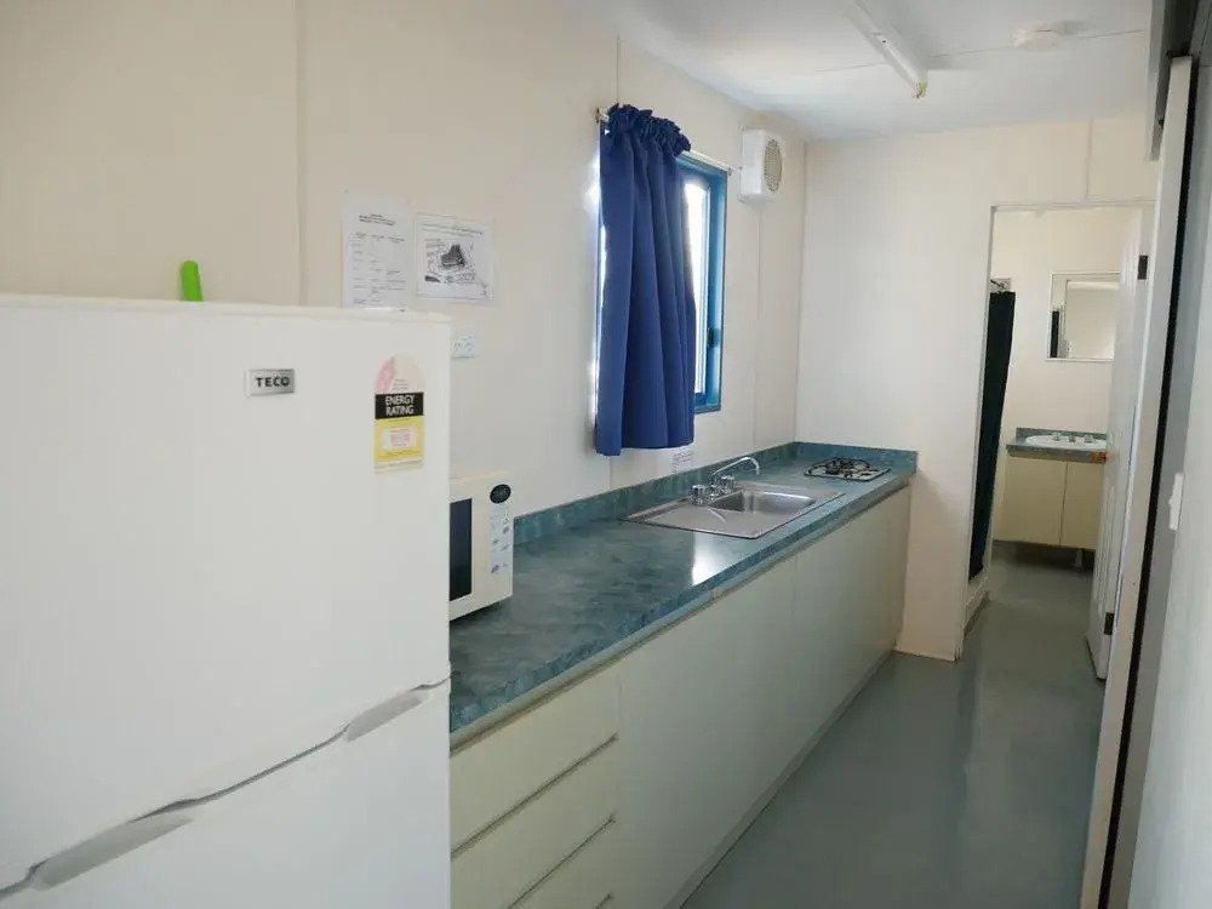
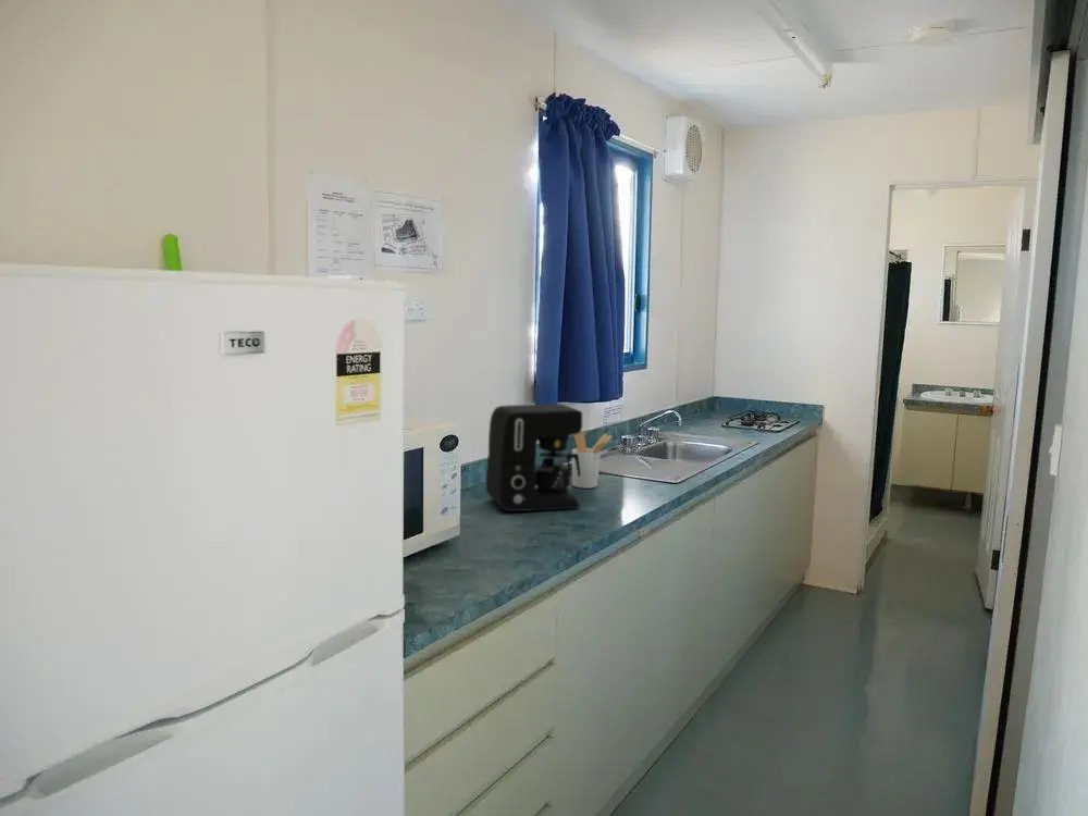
+ utensil holder (592, 458)
+ coffee maker (540, 456)
